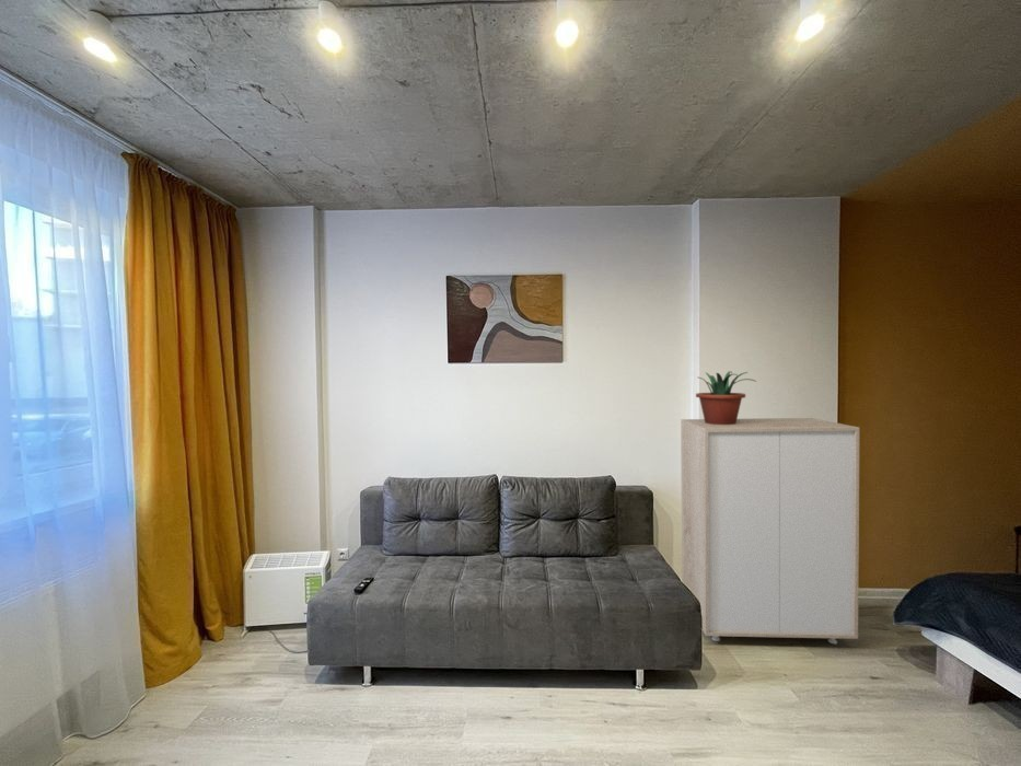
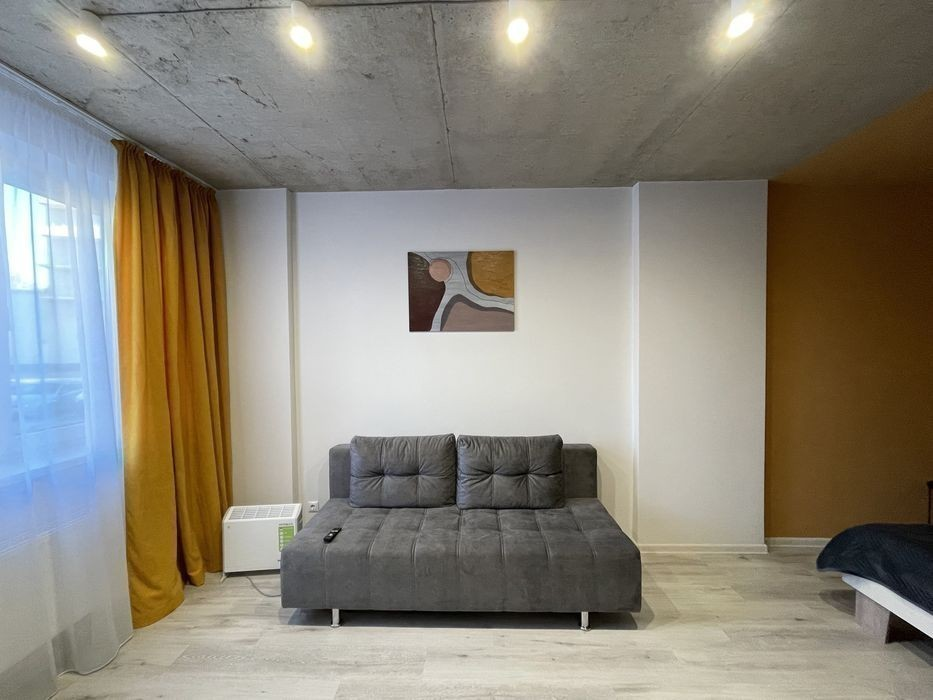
- storage cabinet (761, 524)
- potted plant (726, 396)
